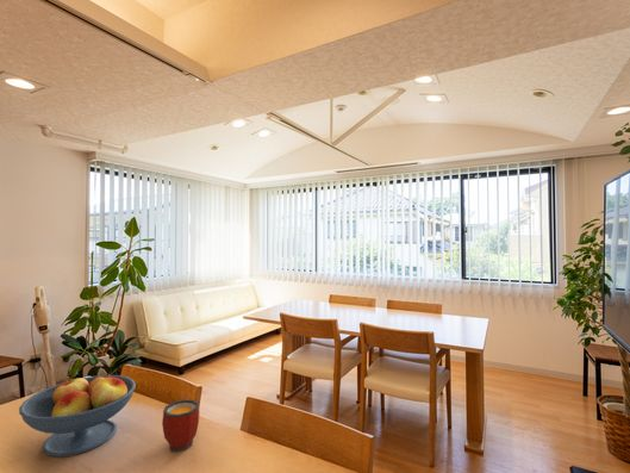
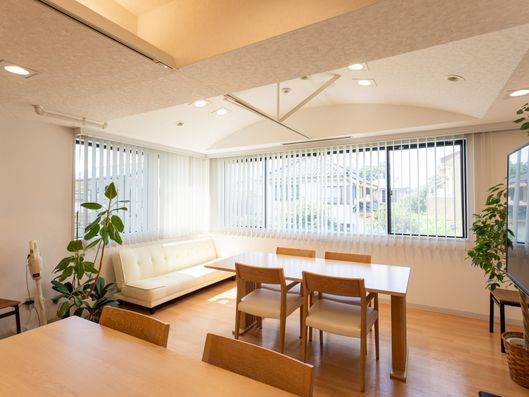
- fruit bowl (81, 407)
- mug (185, 423)
